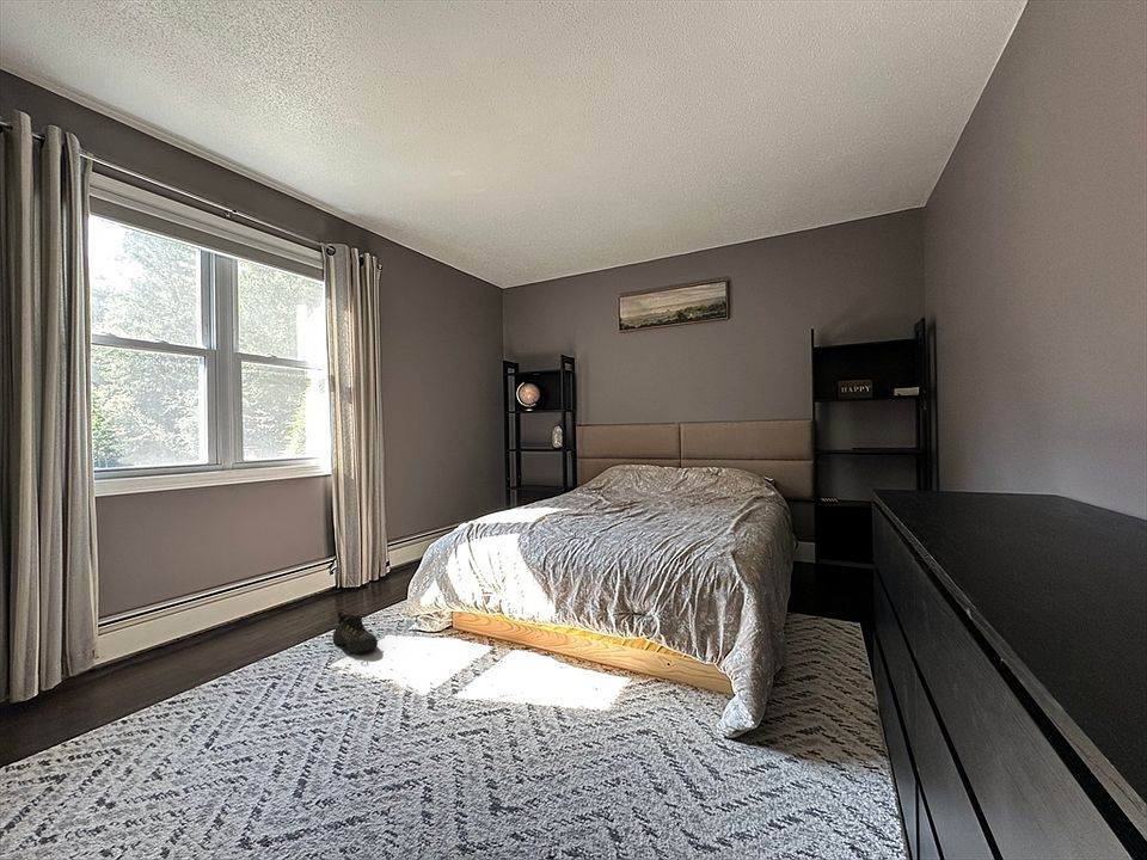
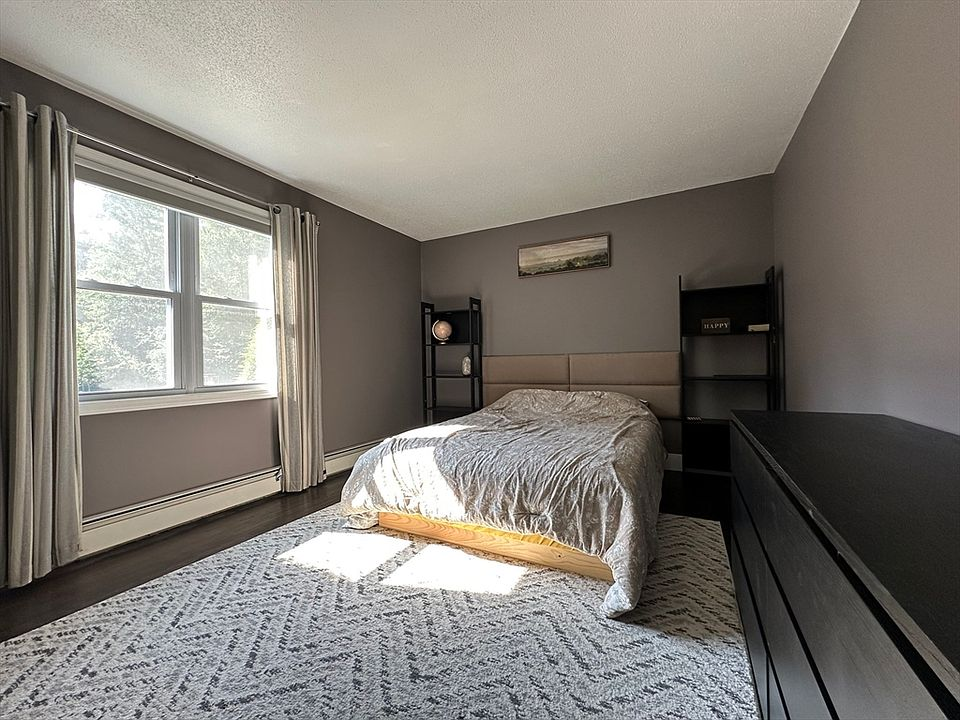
- shoe (356, 626)
